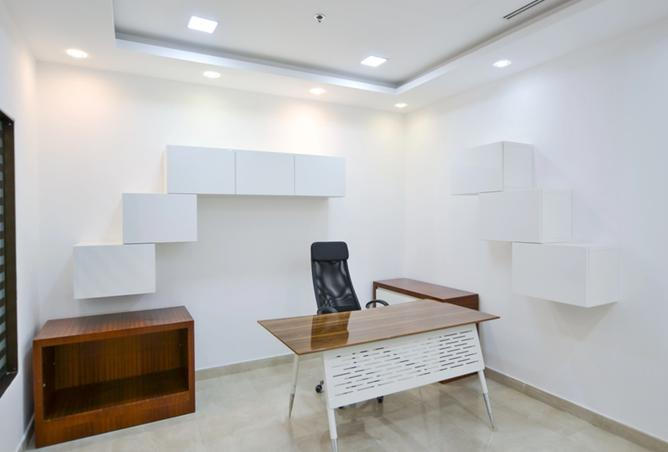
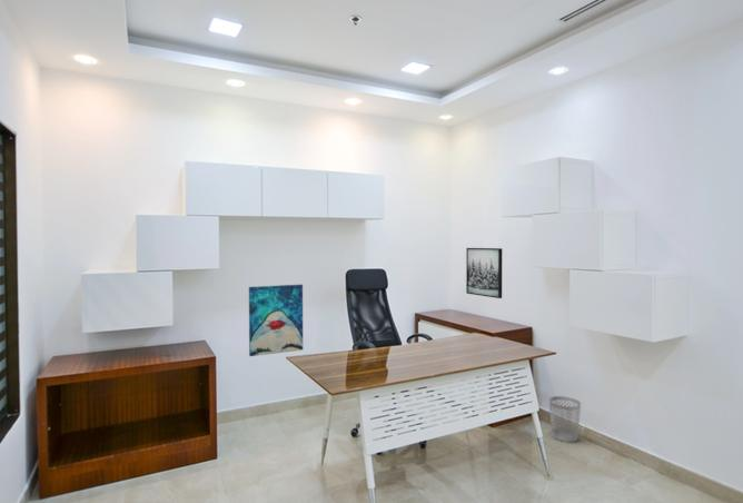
+ wastebasket (564, 418)
+ wall art (276, 318)
+ wall art (483, 272)
